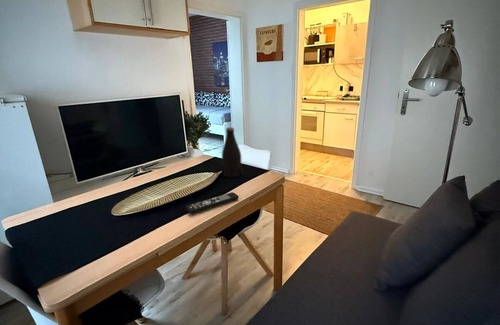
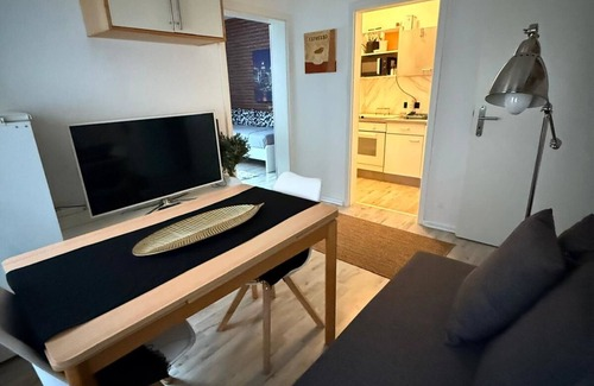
- remote control (213, 202)
- bottle (231, 151)
